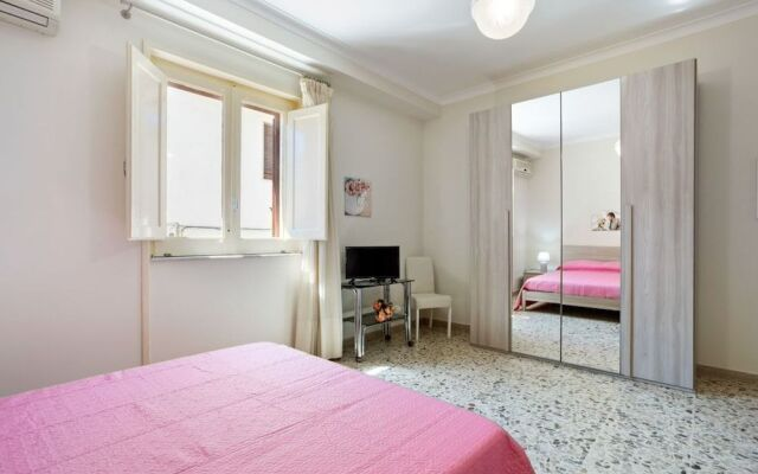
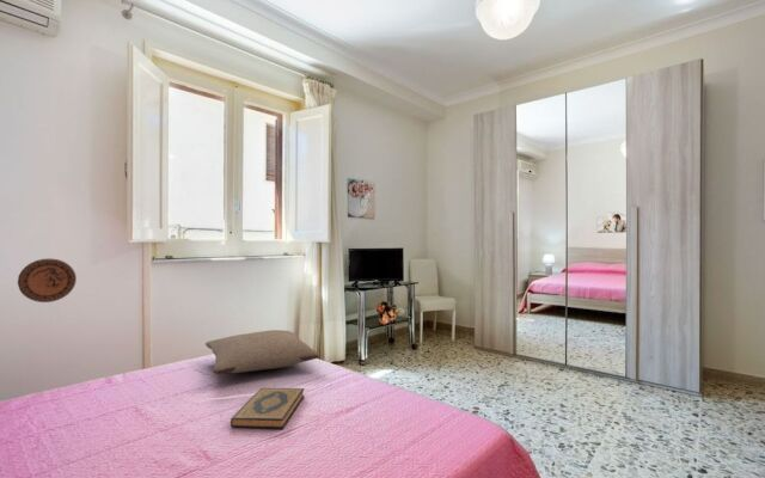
+ decorative plate (48, 280)
+ pillow (259, 350)
+ hardback book (270, 405)
